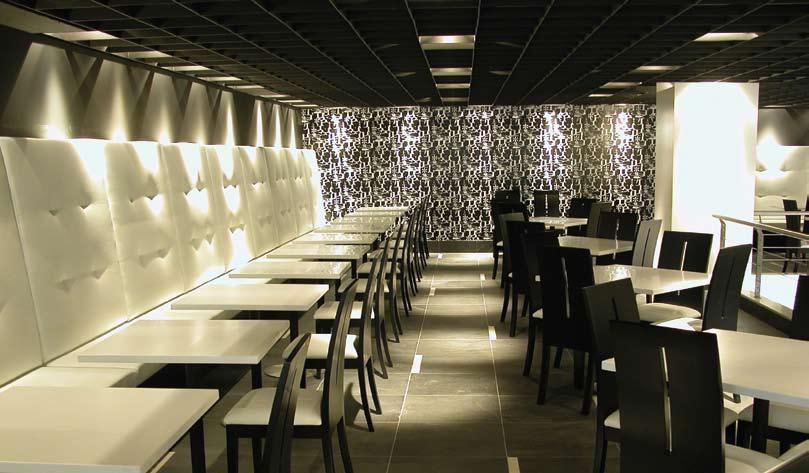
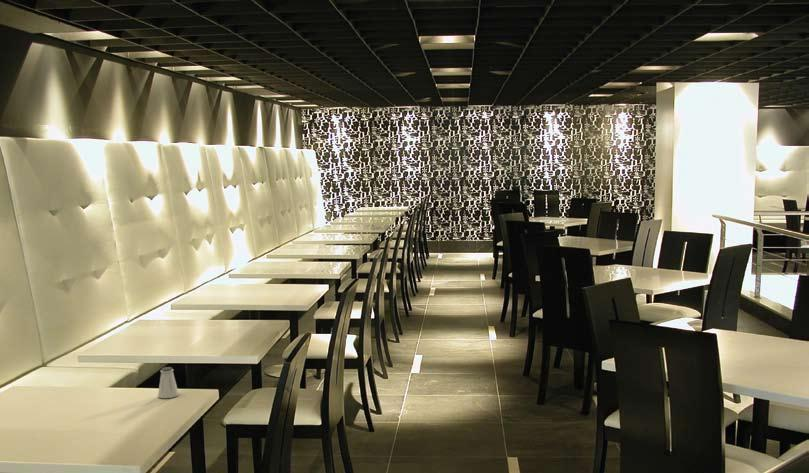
+ saltshaker (167, 381)
